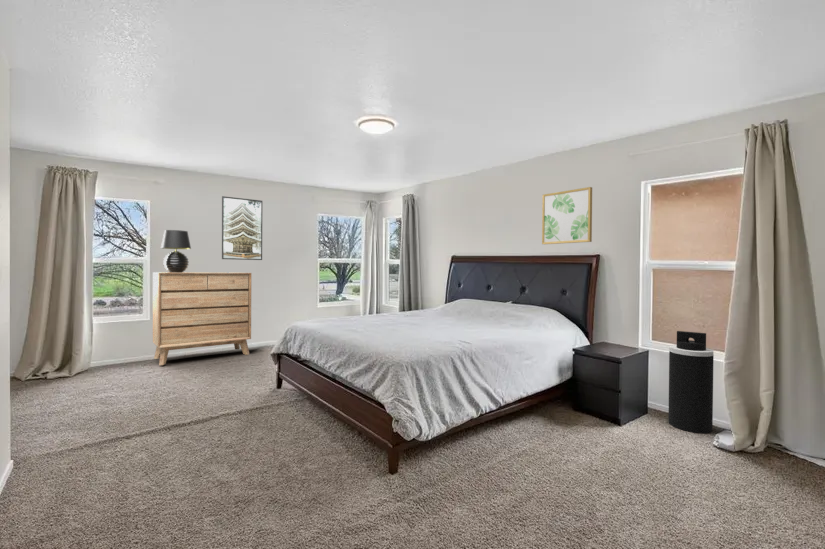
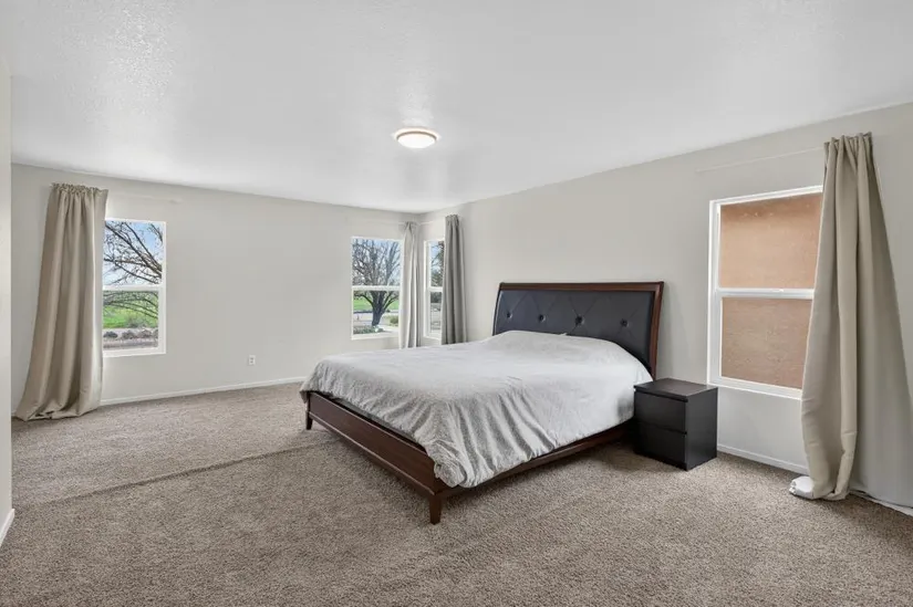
- table lamp (176, 251)
- dresser (203, 314)
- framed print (242, 229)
- wall art (565, 217)
- trash can (690, 379)
